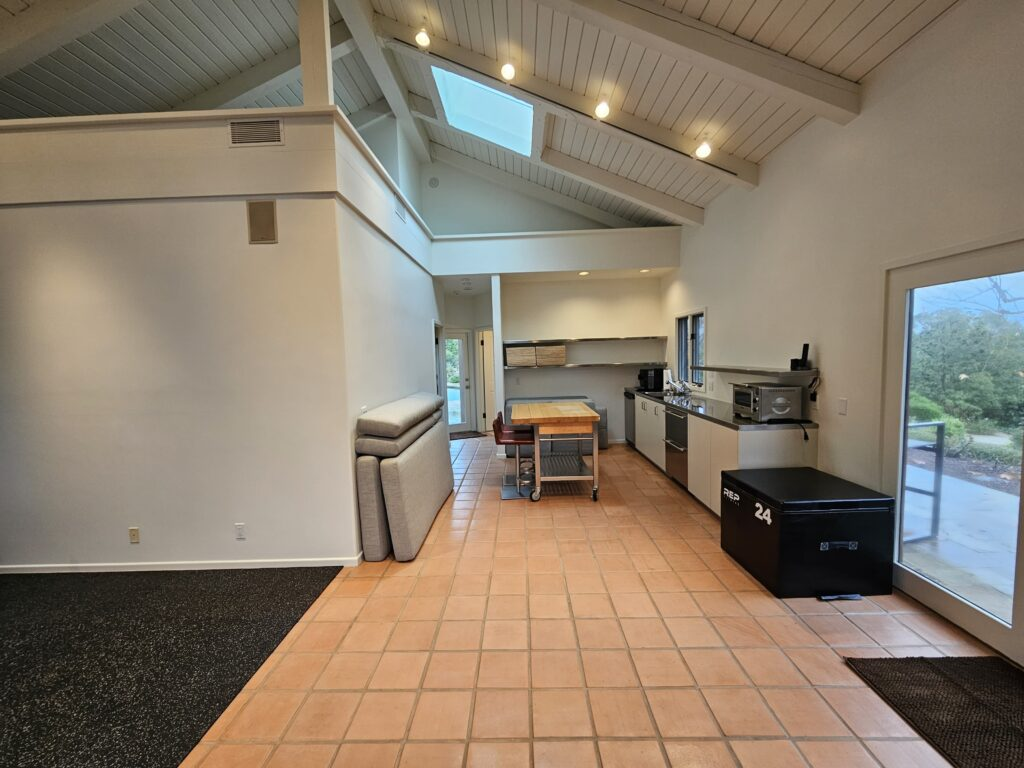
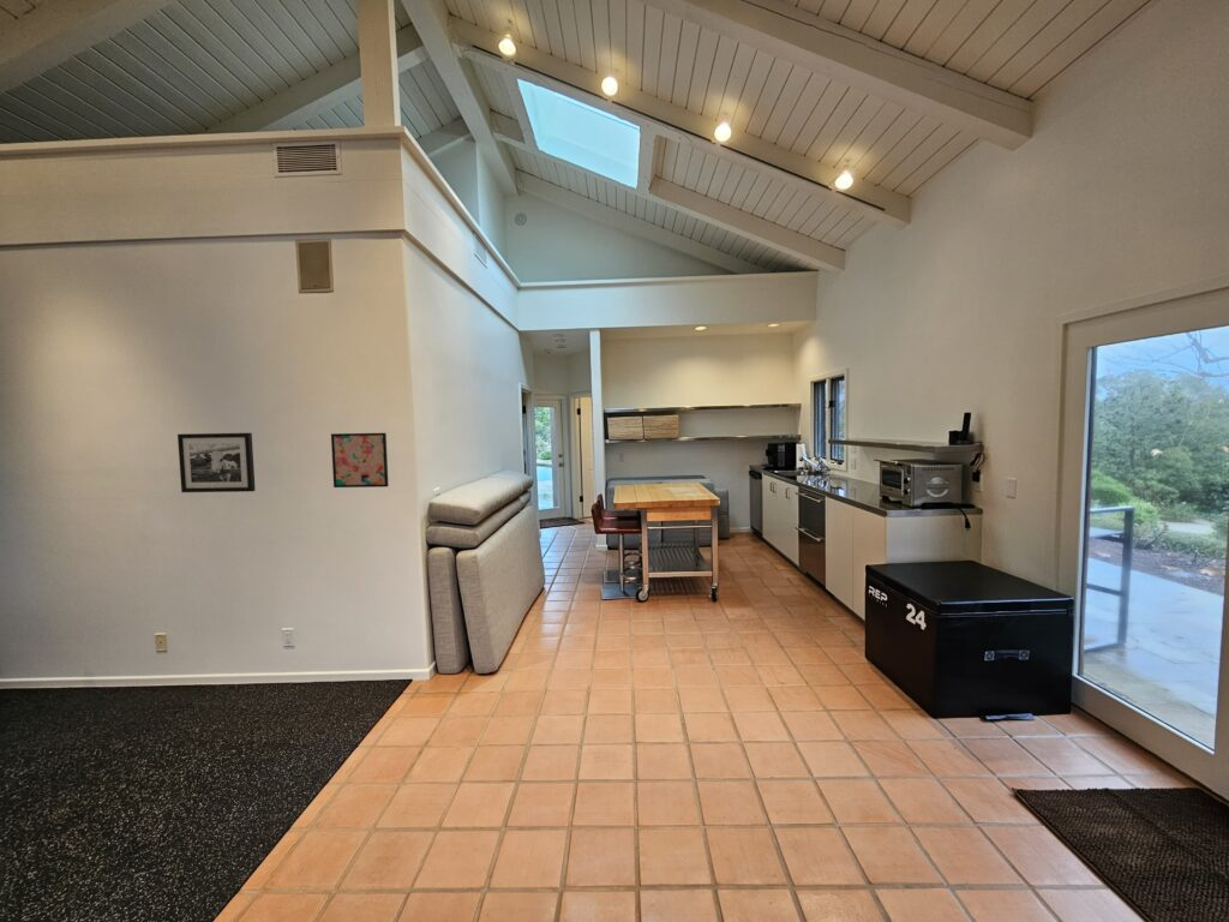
+ picture frame (216, 462)
+ wall art (359, 460)
